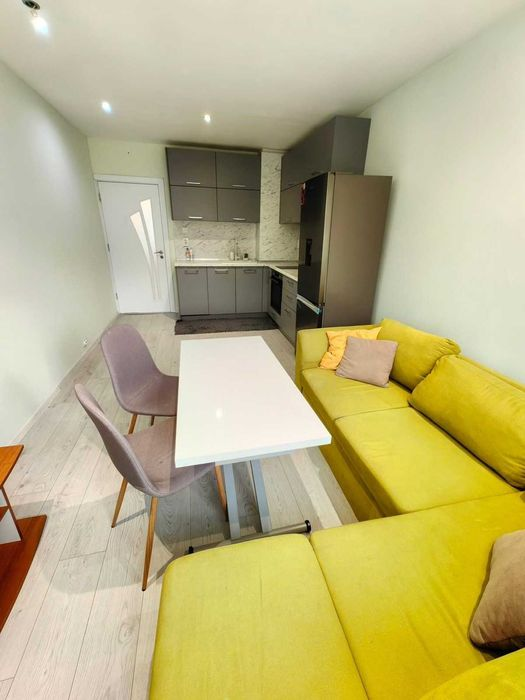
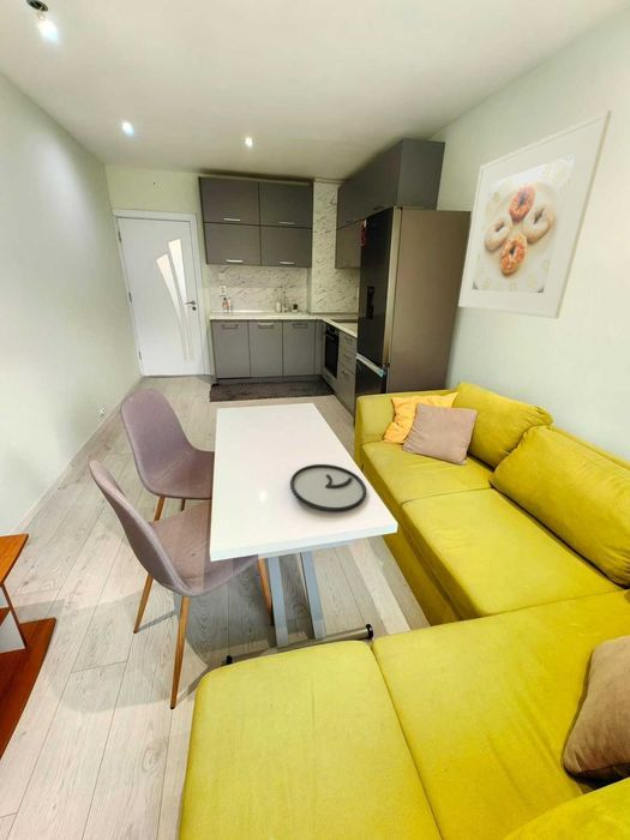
+ plate (328, 485)
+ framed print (515, 234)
